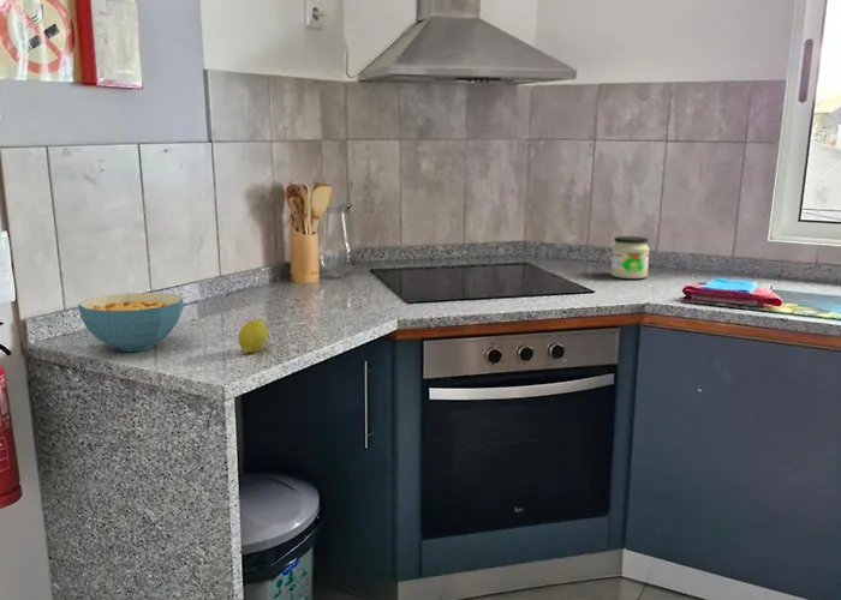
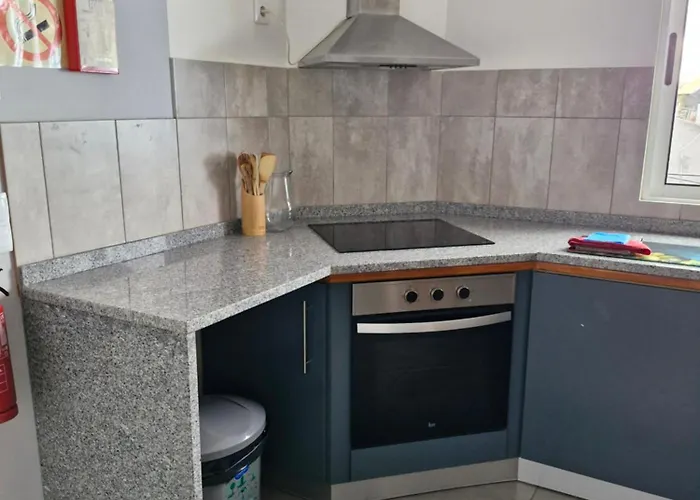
- jar (630, 257)
- fruit (254, 335)
- cereal bowl (133, 324)
